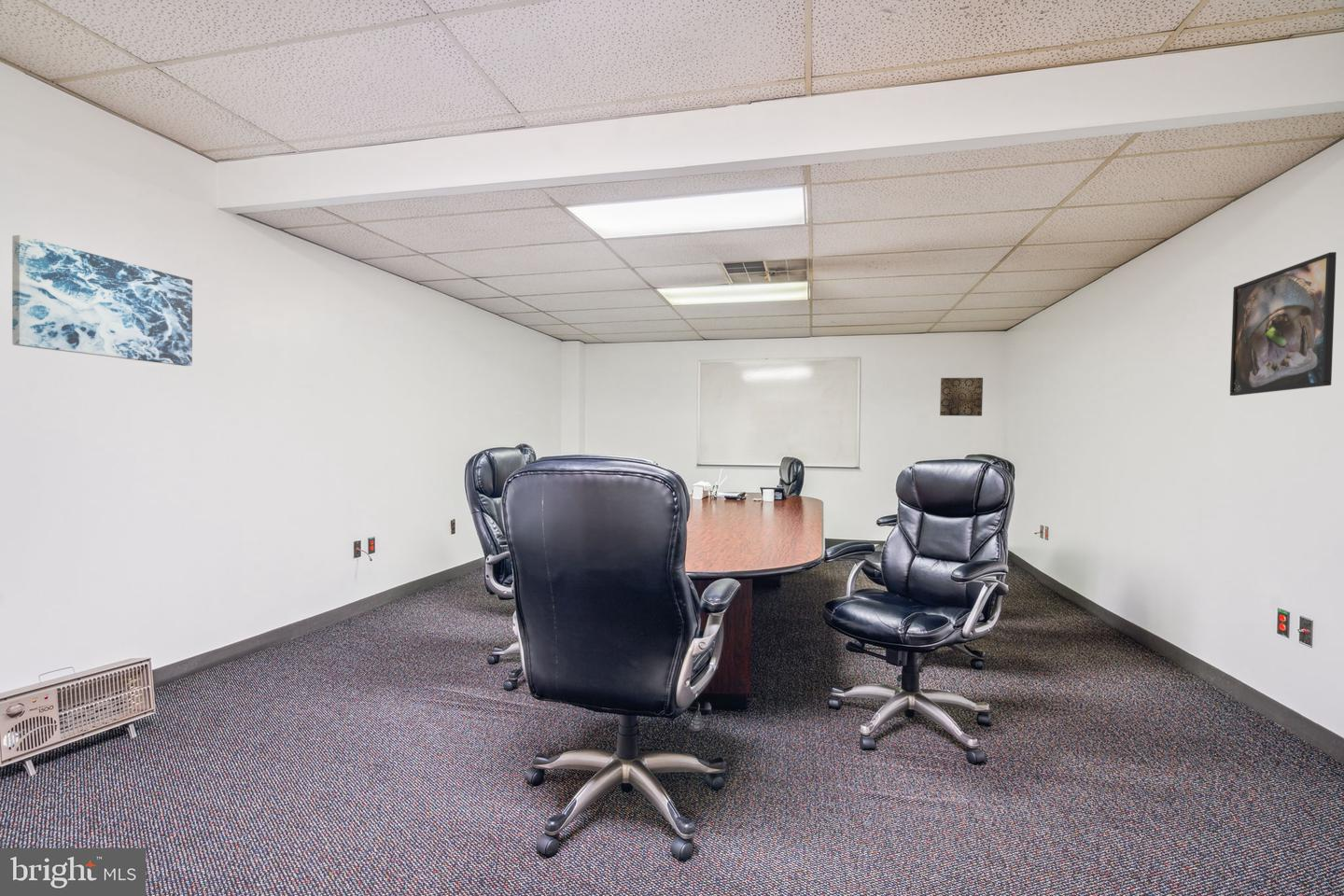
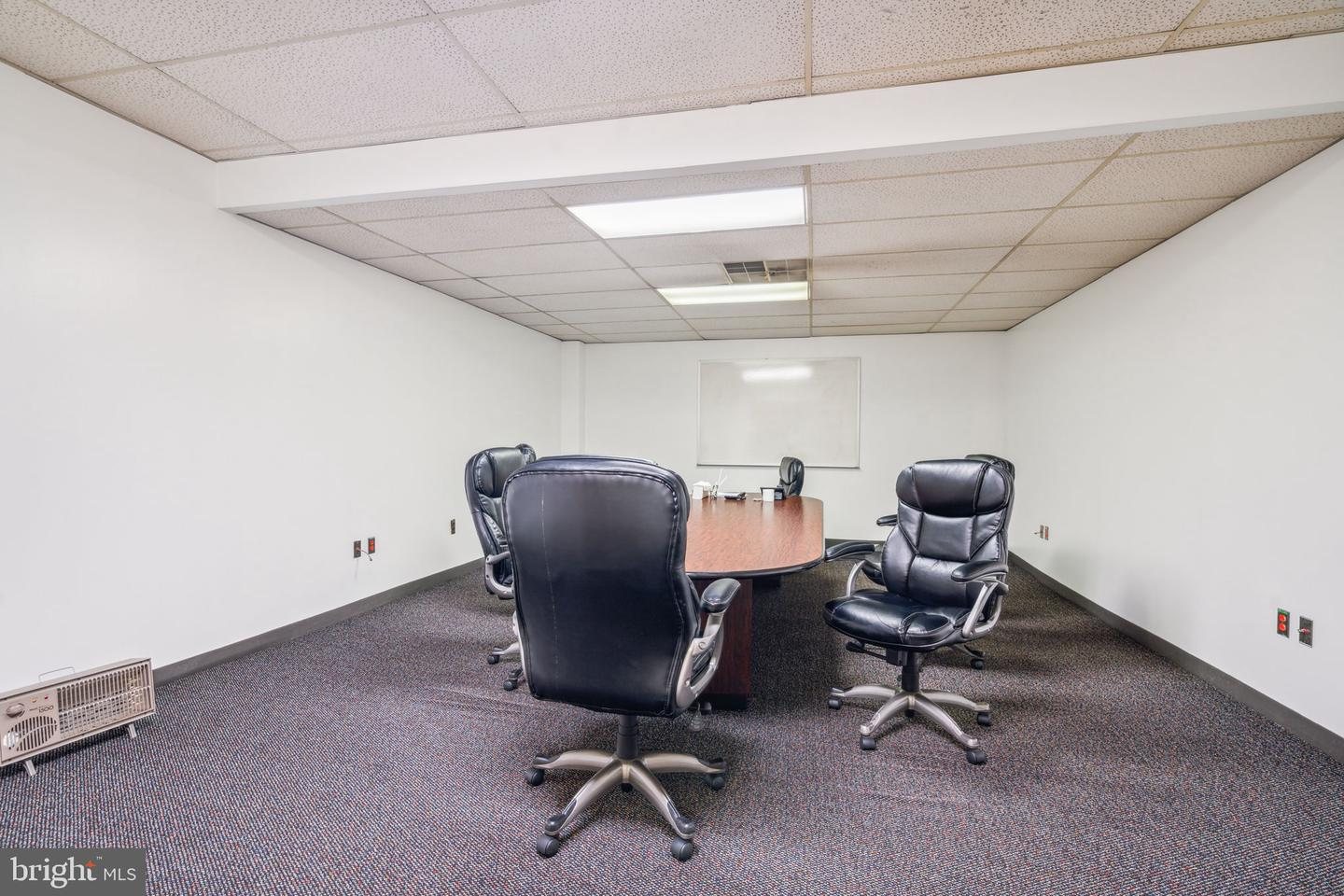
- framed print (1277, 330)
- wall art (960, 397)
- wall art (112, 308)
